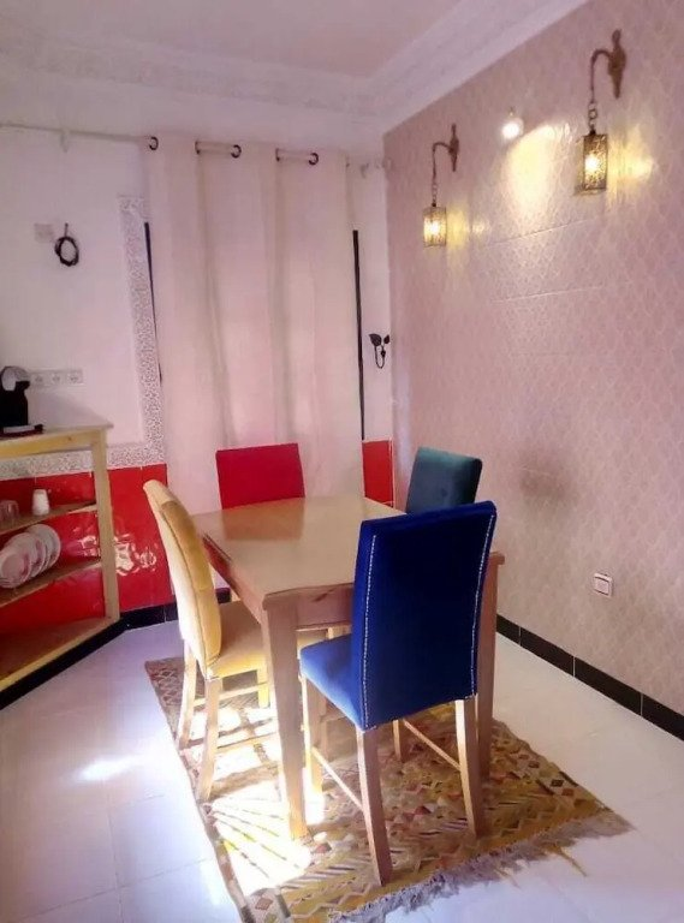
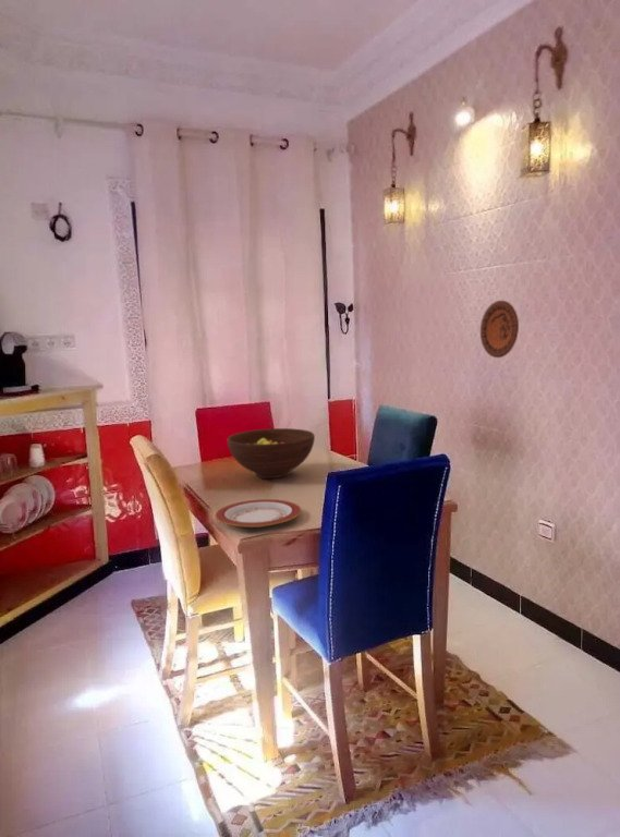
+ decorative plate (499, 329)
+ plate (258, 514)
+ fruit bowl (271, 456)
